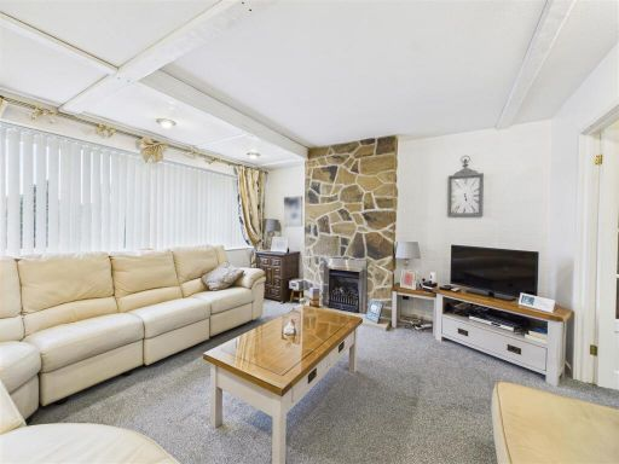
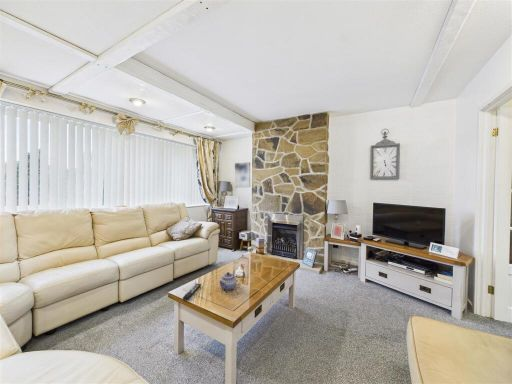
+ remote control (192, 291)
+ teapot (228, 280)
